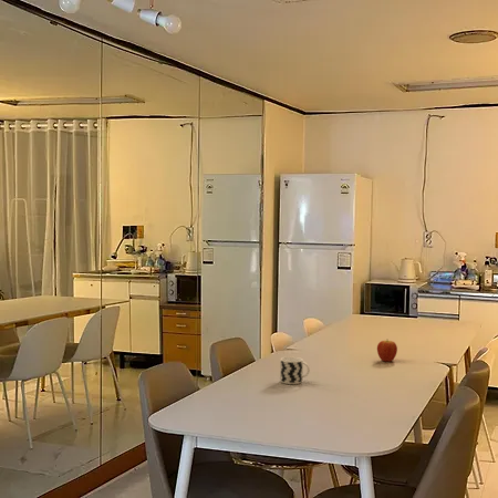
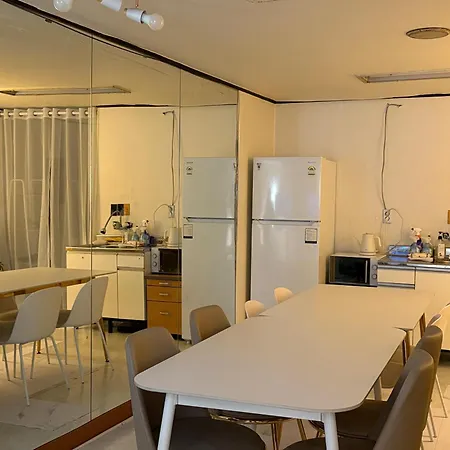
- cup (294, 371)
- fruit (386, 350)
